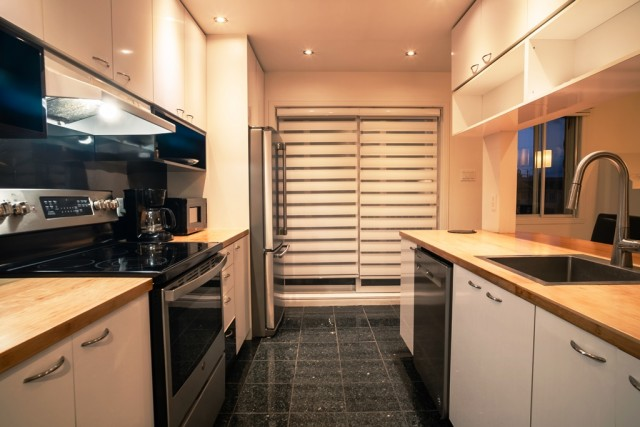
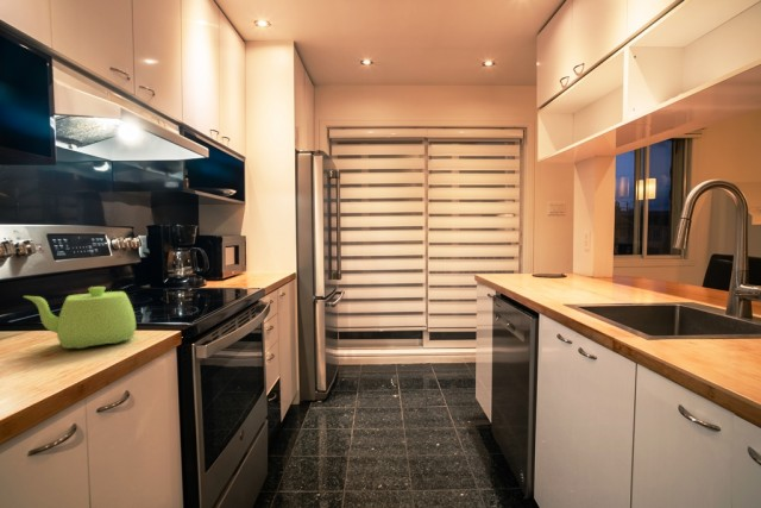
+ teapot (83, 315)
